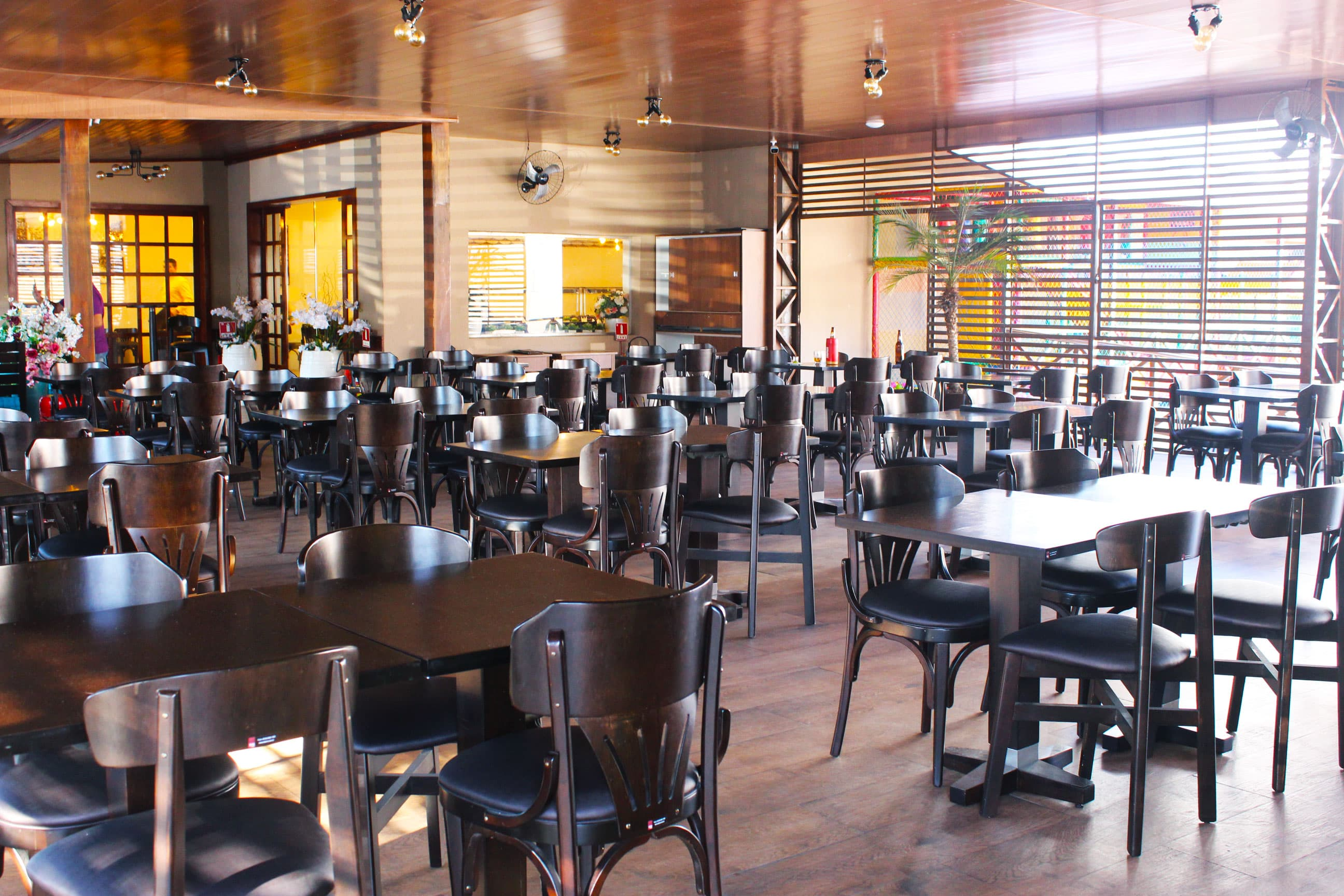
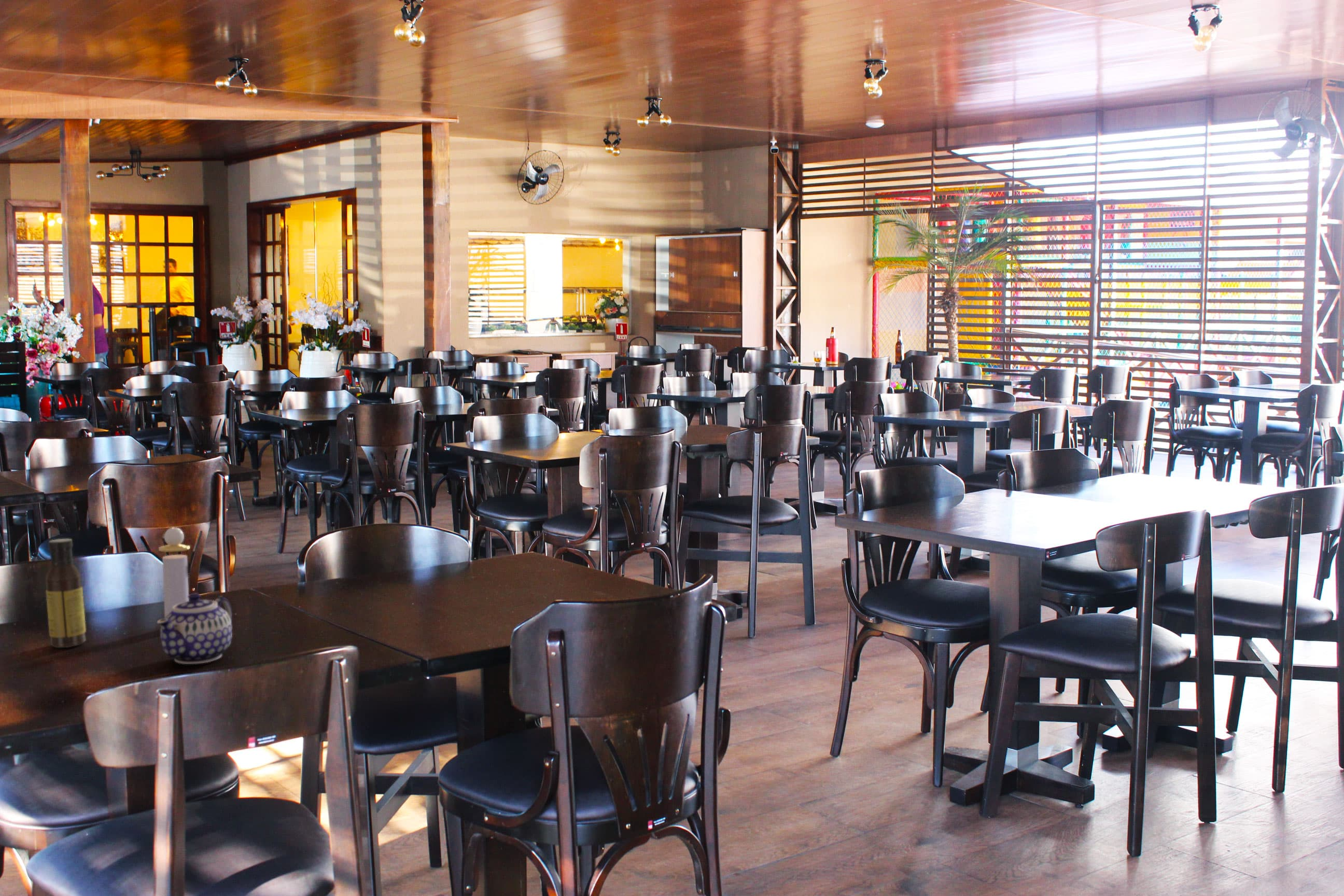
+ sauce bottle (65, 592)
+ teapot (196, 626)
+ perfume bottle (175, 577)
